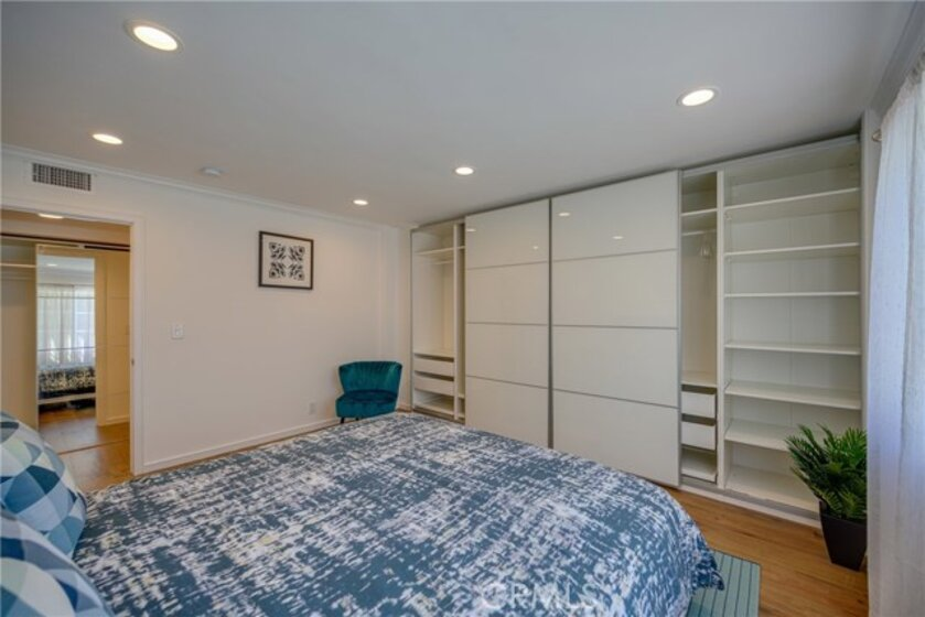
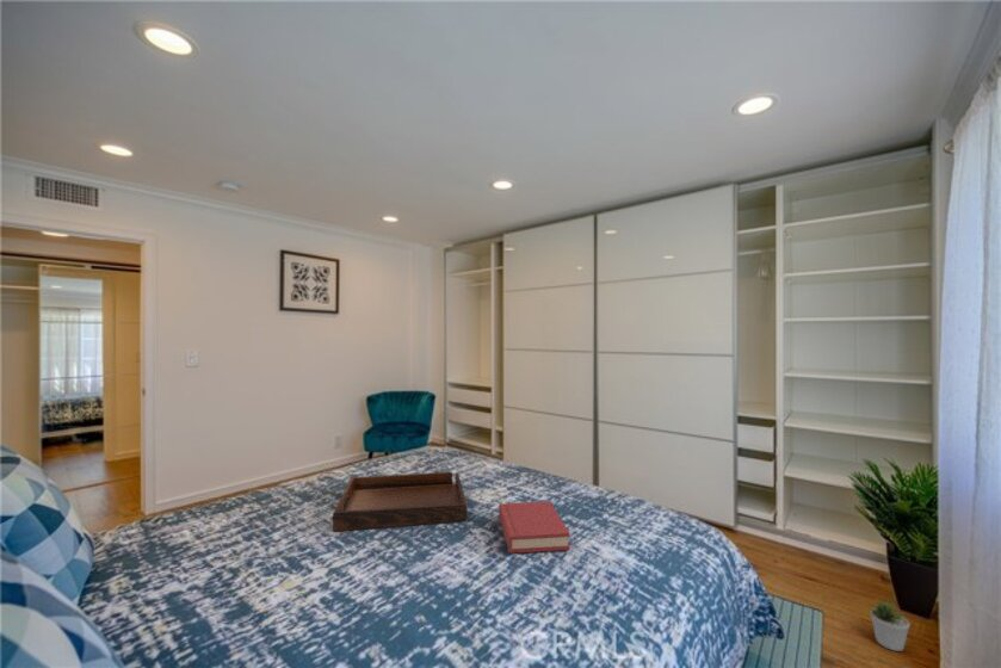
+ hardback book (531, 525)
+ serving tray (403, 496)
+ potted plant (886, 620)
